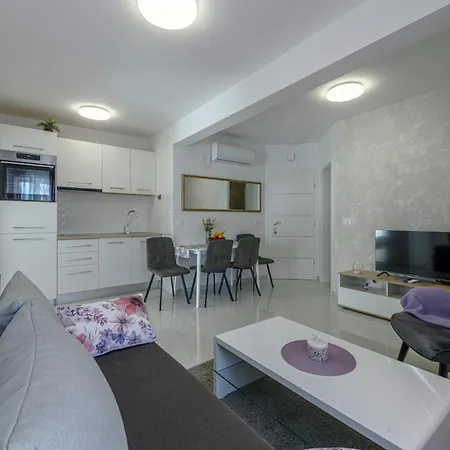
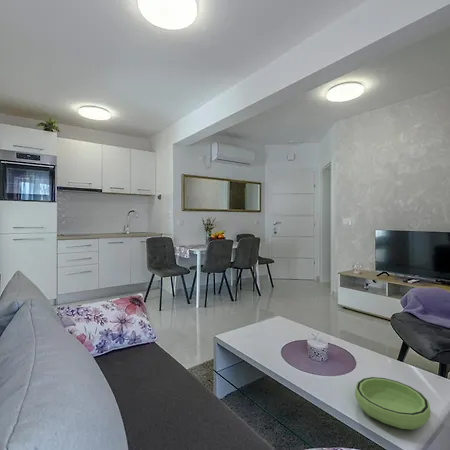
+ bowl (390, 402)
